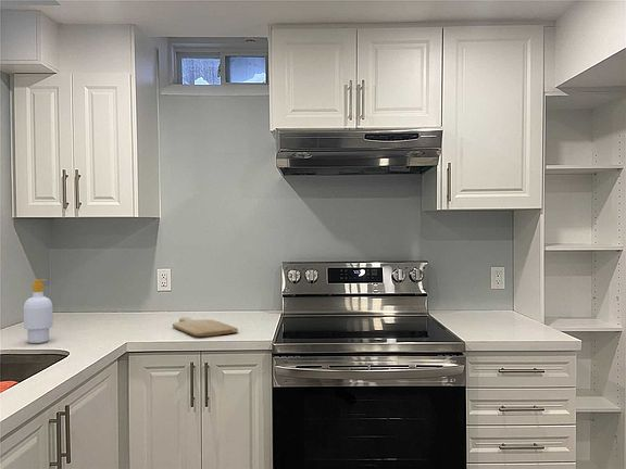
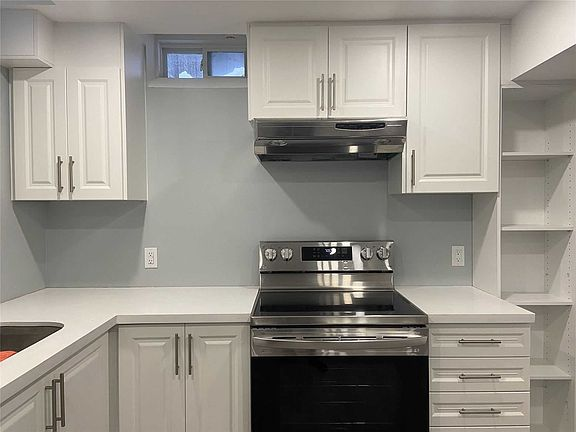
- chopping board (199, 325)
- soap bottle (38, 310)
